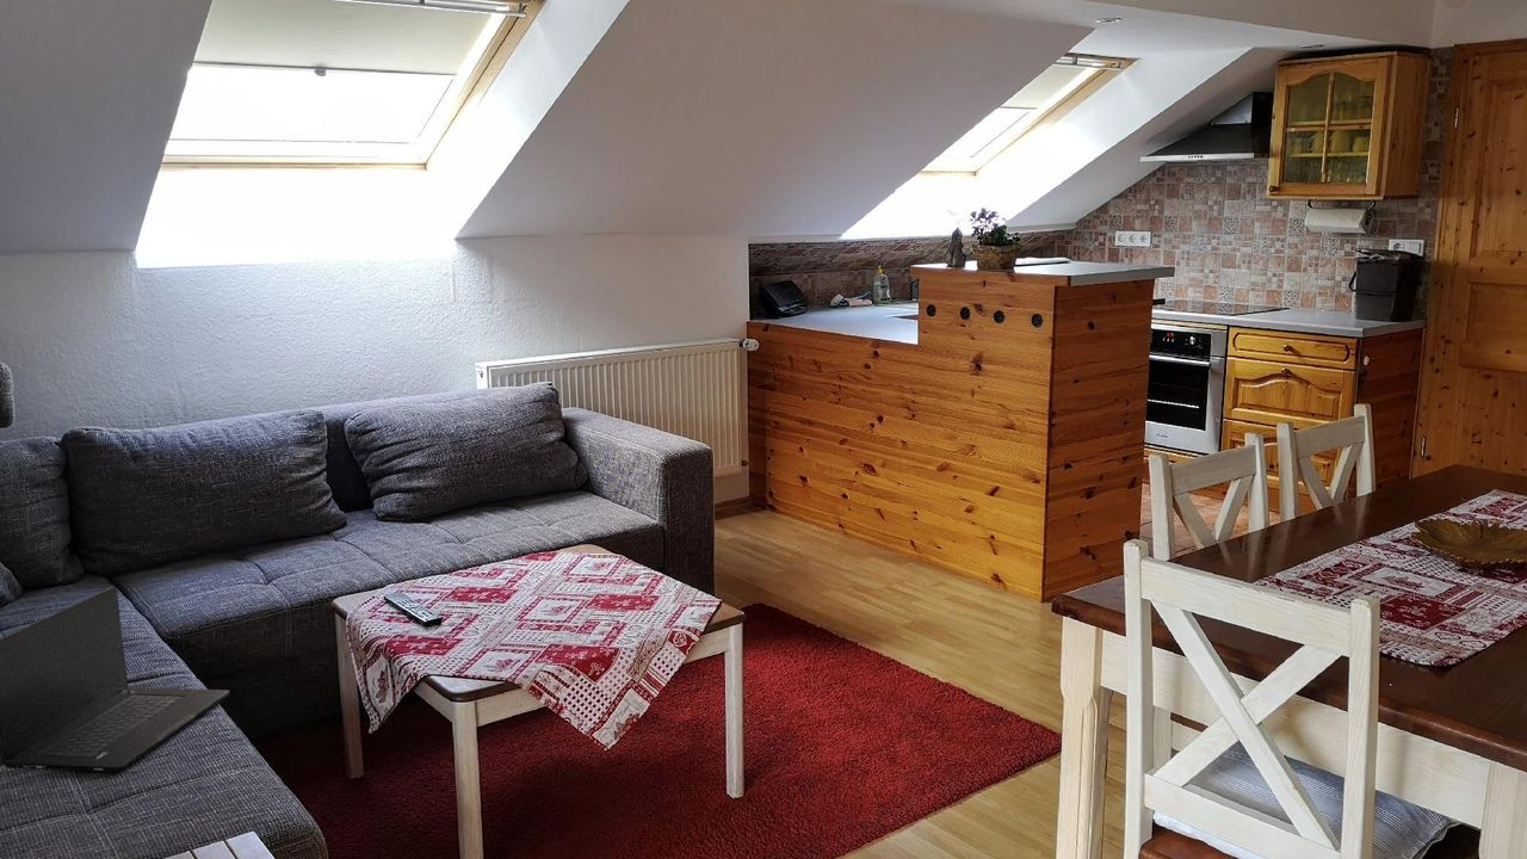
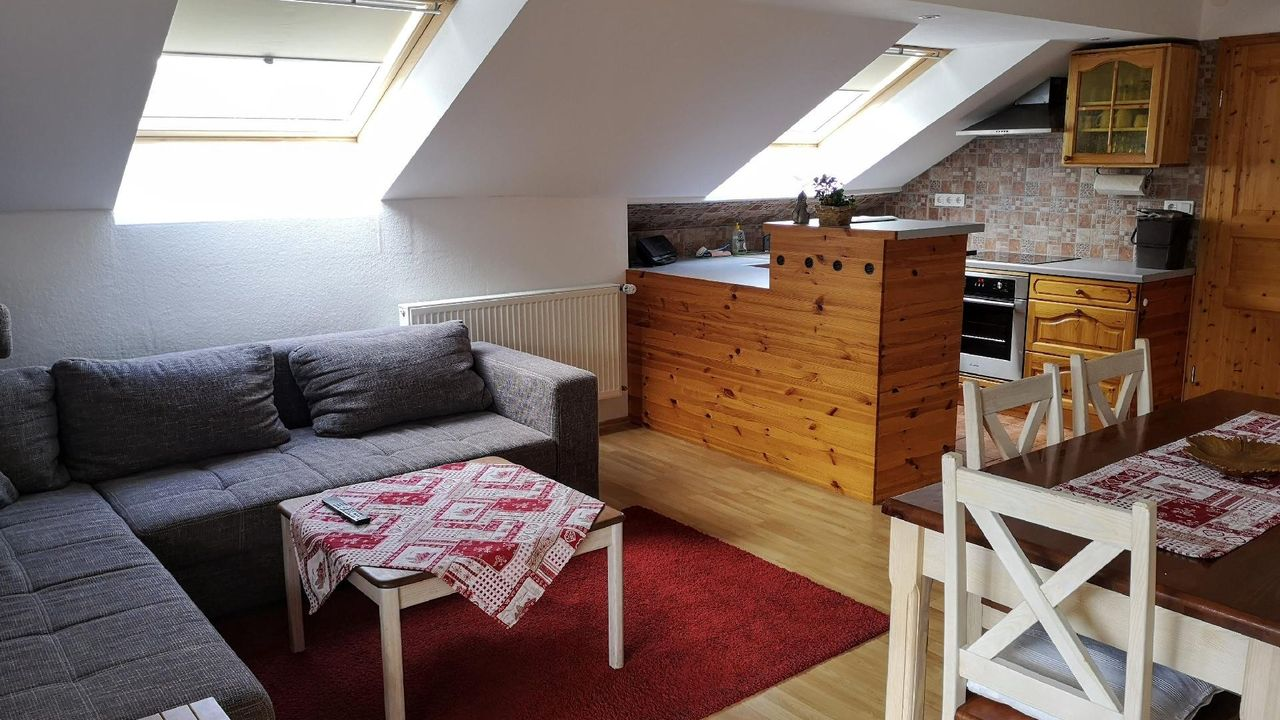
- laptop (117, 672)
